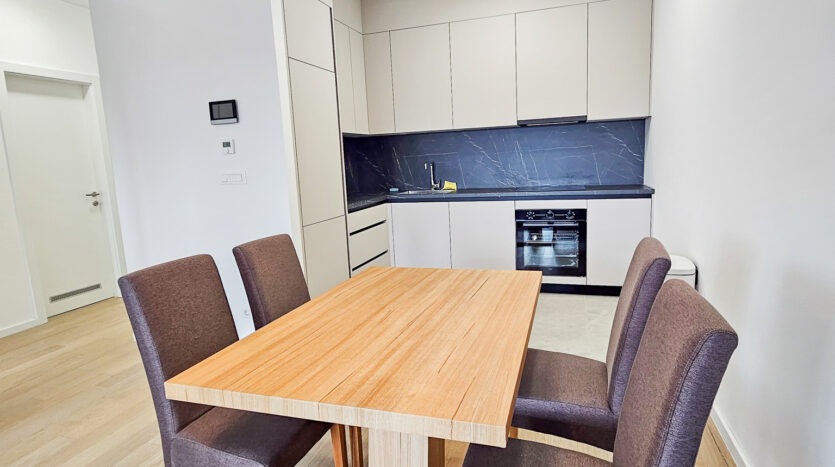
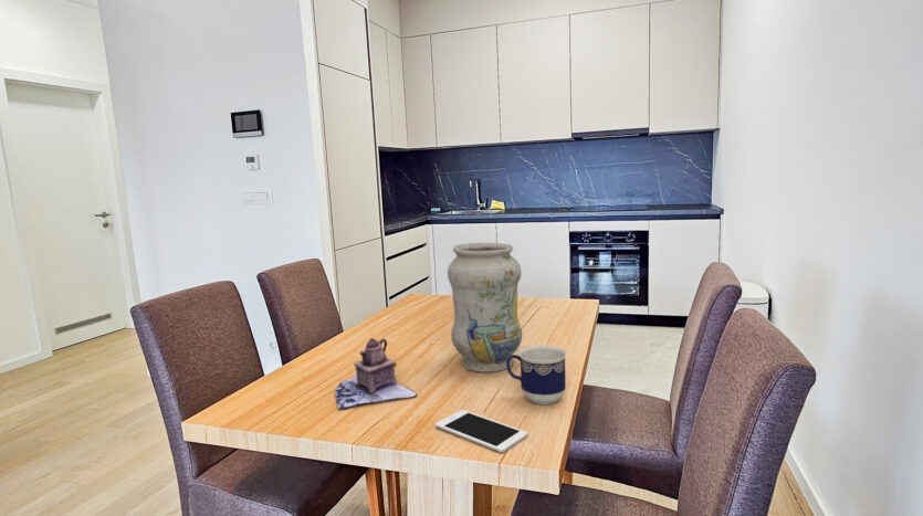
+ cup (535, 376)
+ vase (485, 305)
+ teapot (370, 364)
+ cell phone (480, 429)
